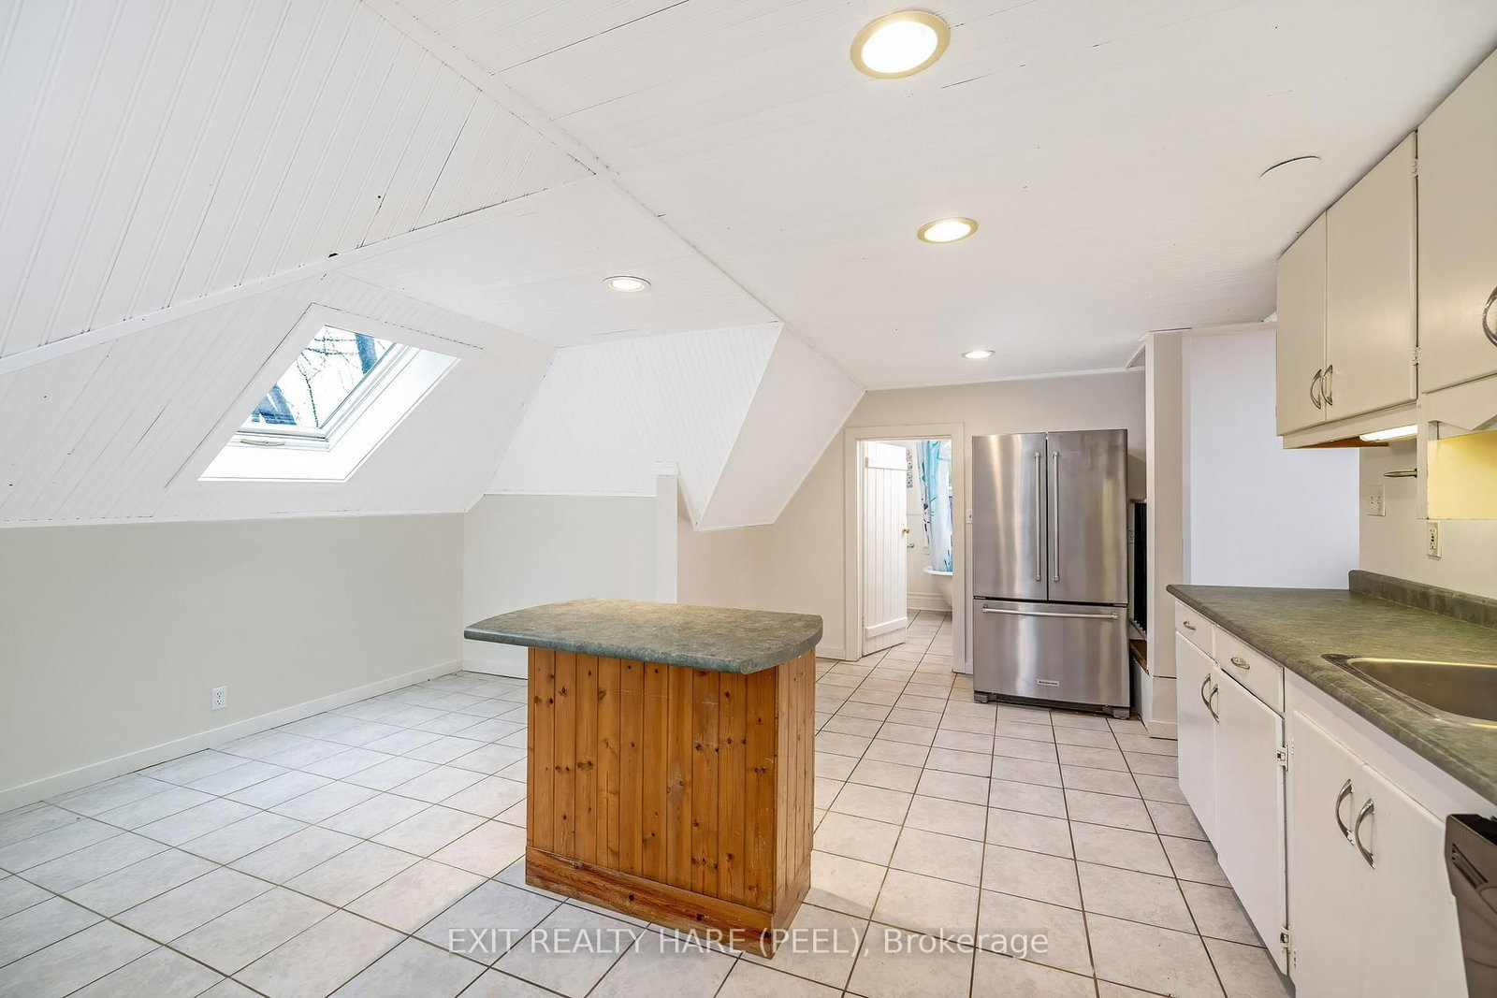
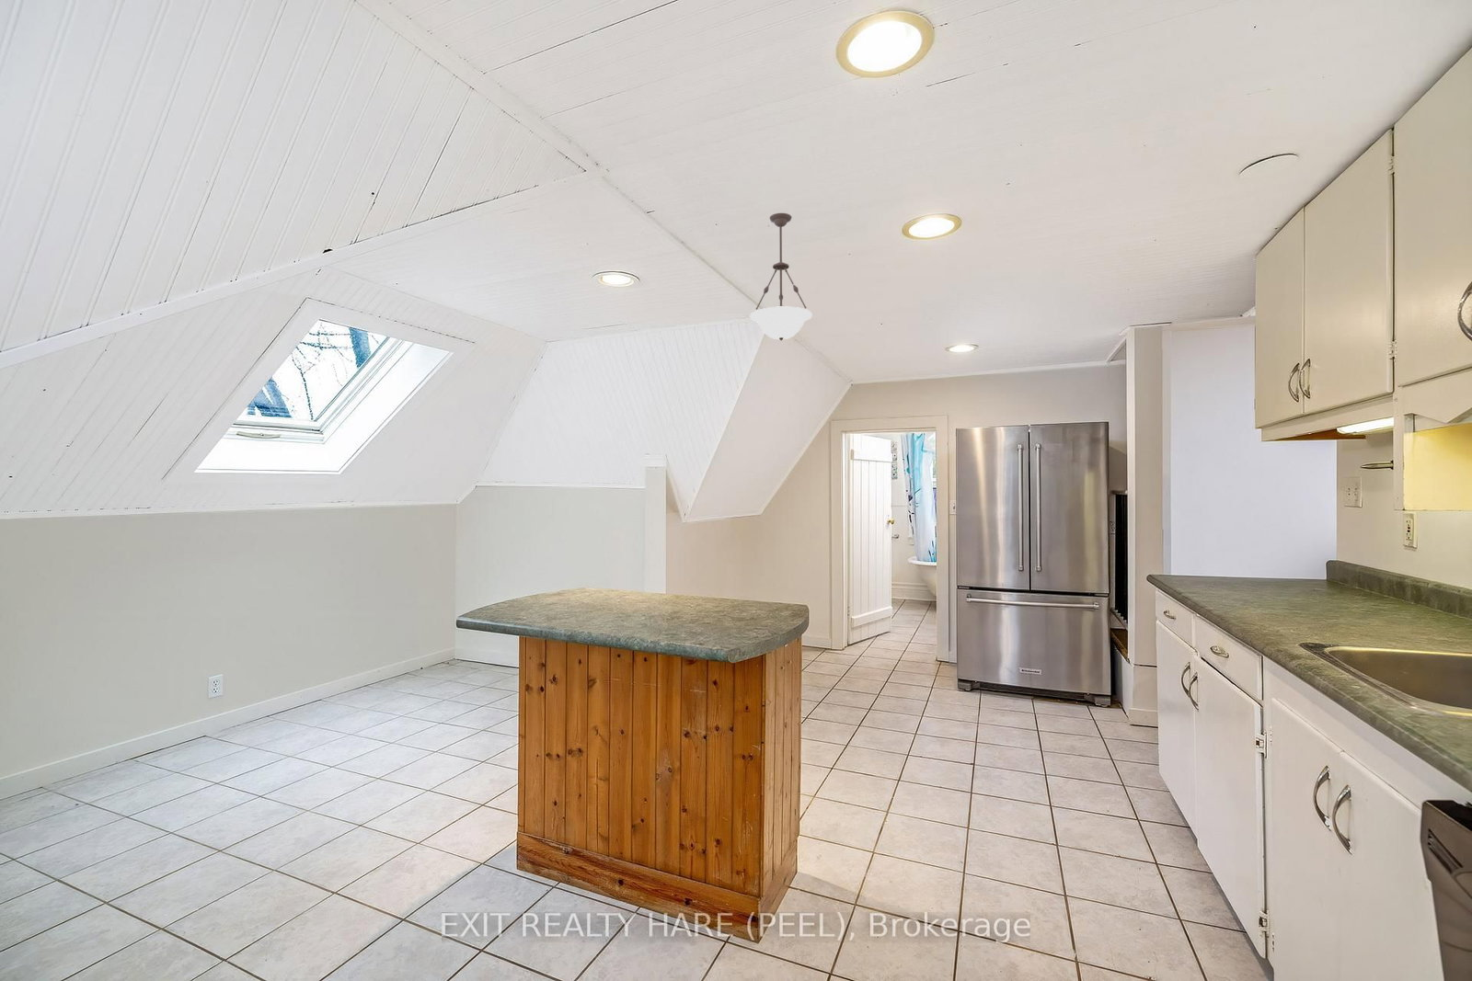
+ pendant light (780, 278)
